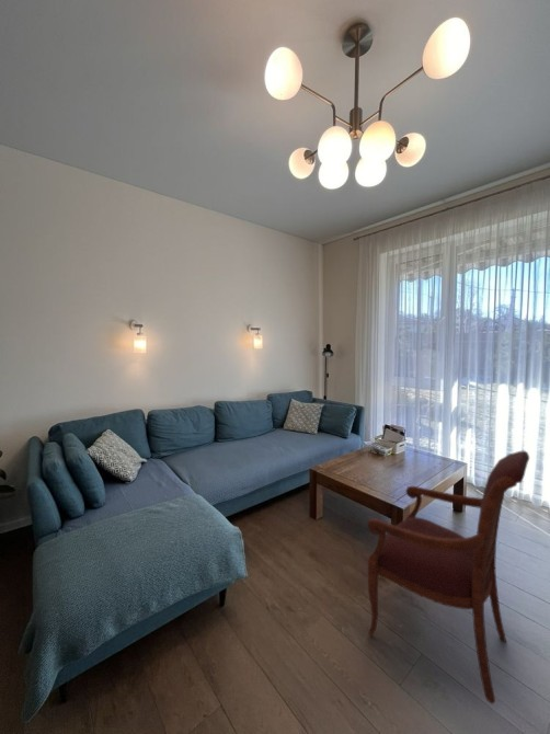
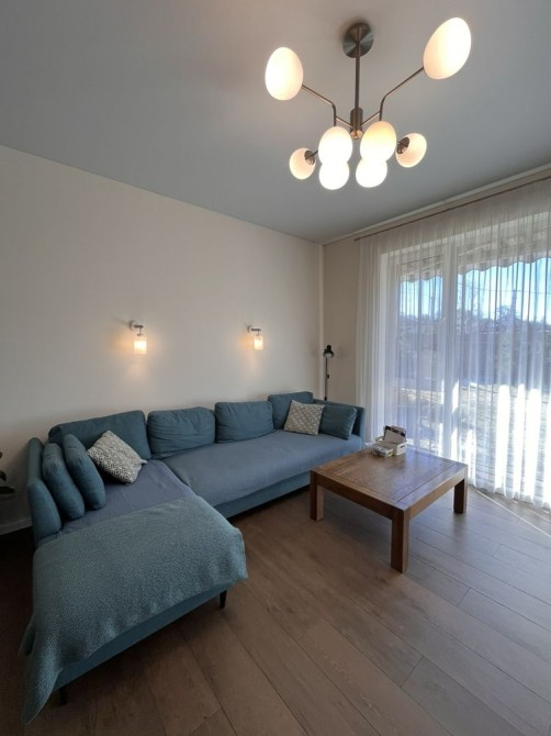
- armchair (437, 537)
